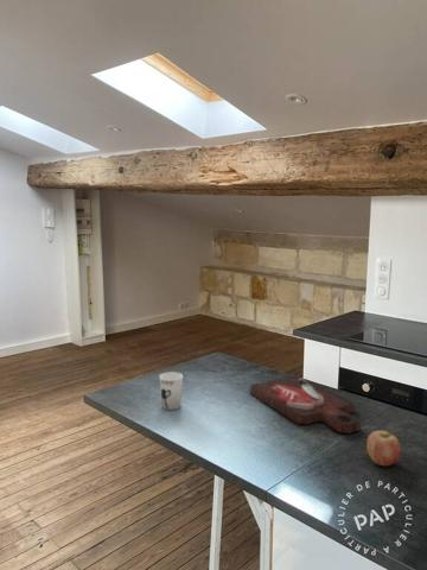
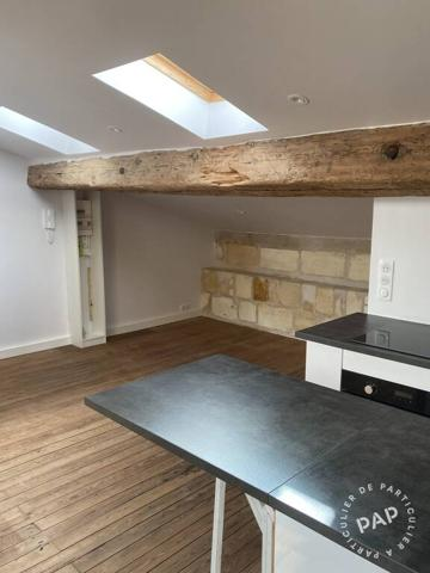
- fruit (383, 446)
- cutting board (308, 398)
- cup (171, 391)
